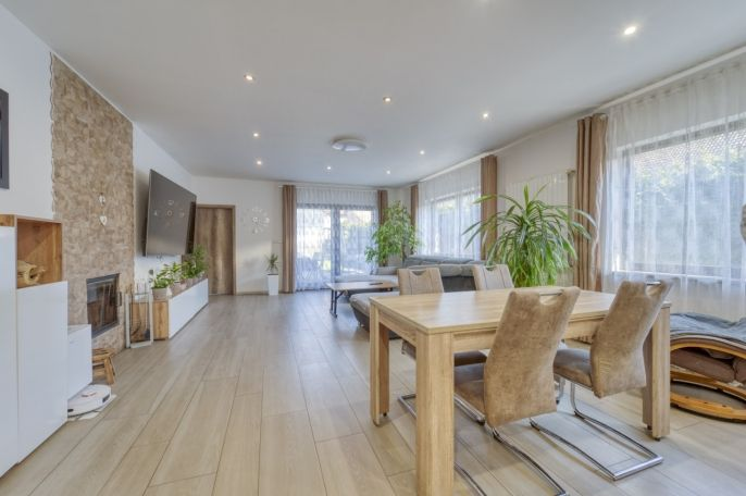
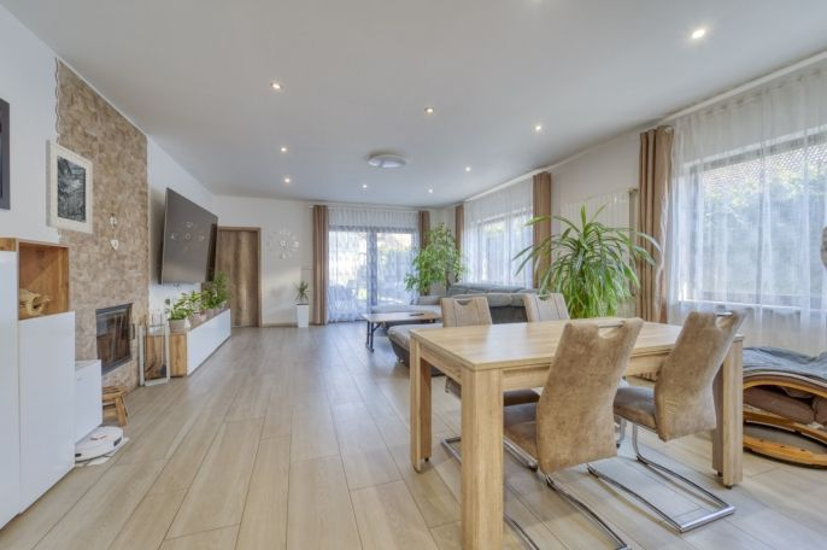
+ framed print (71, 191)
